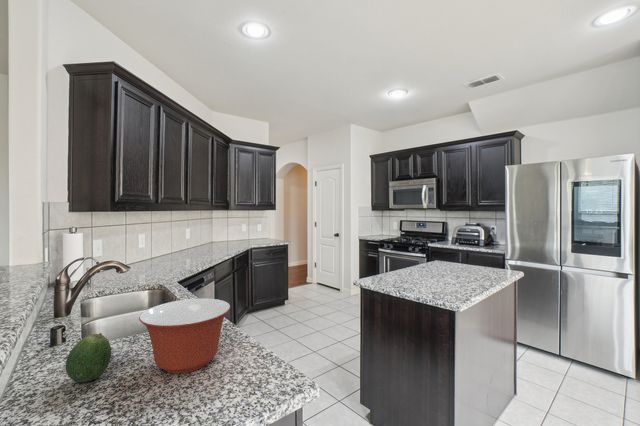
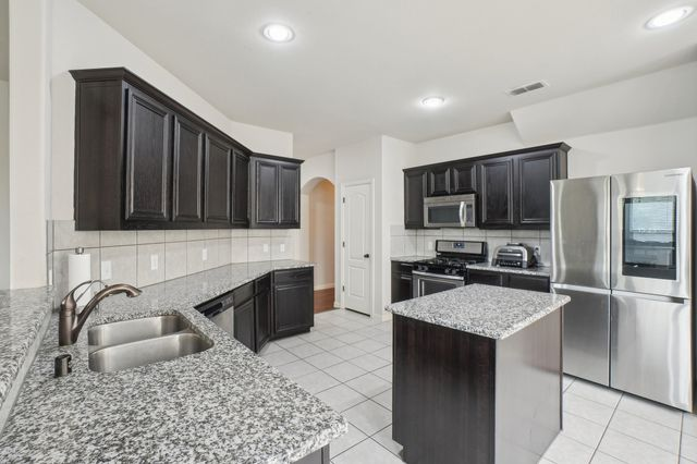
- mixing bowl (187, 336)
- fruit (89, 356)
